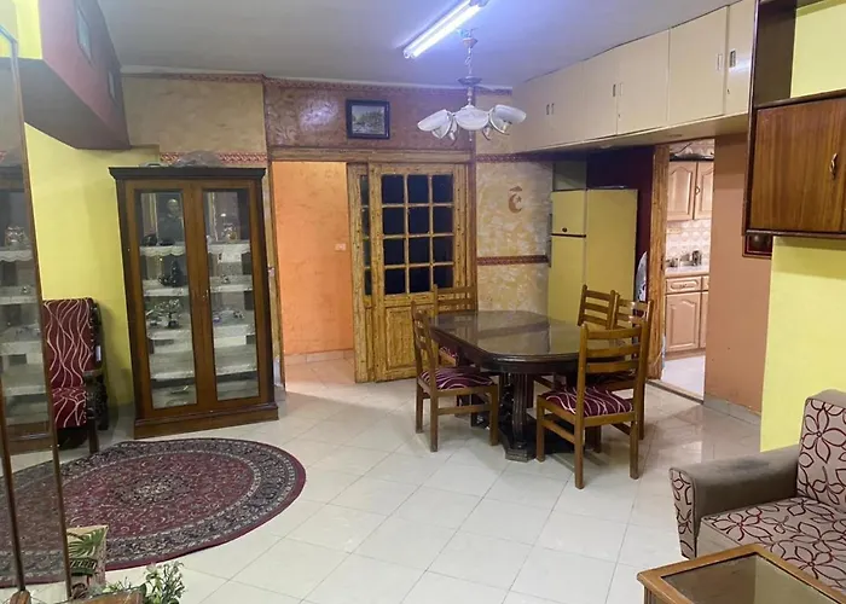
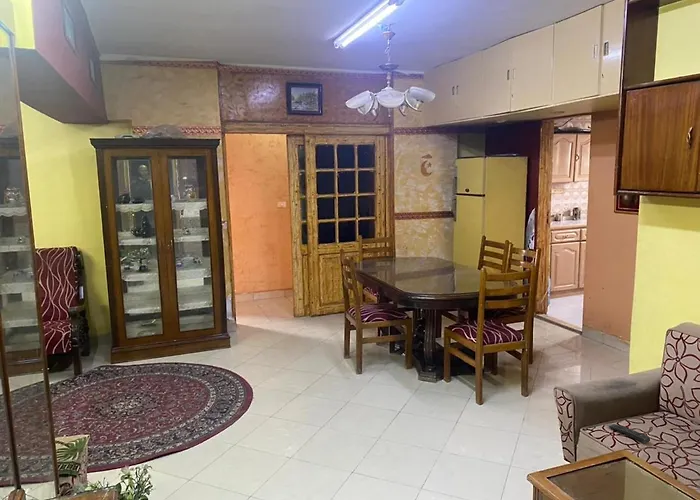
+ remote control (627, 432)
